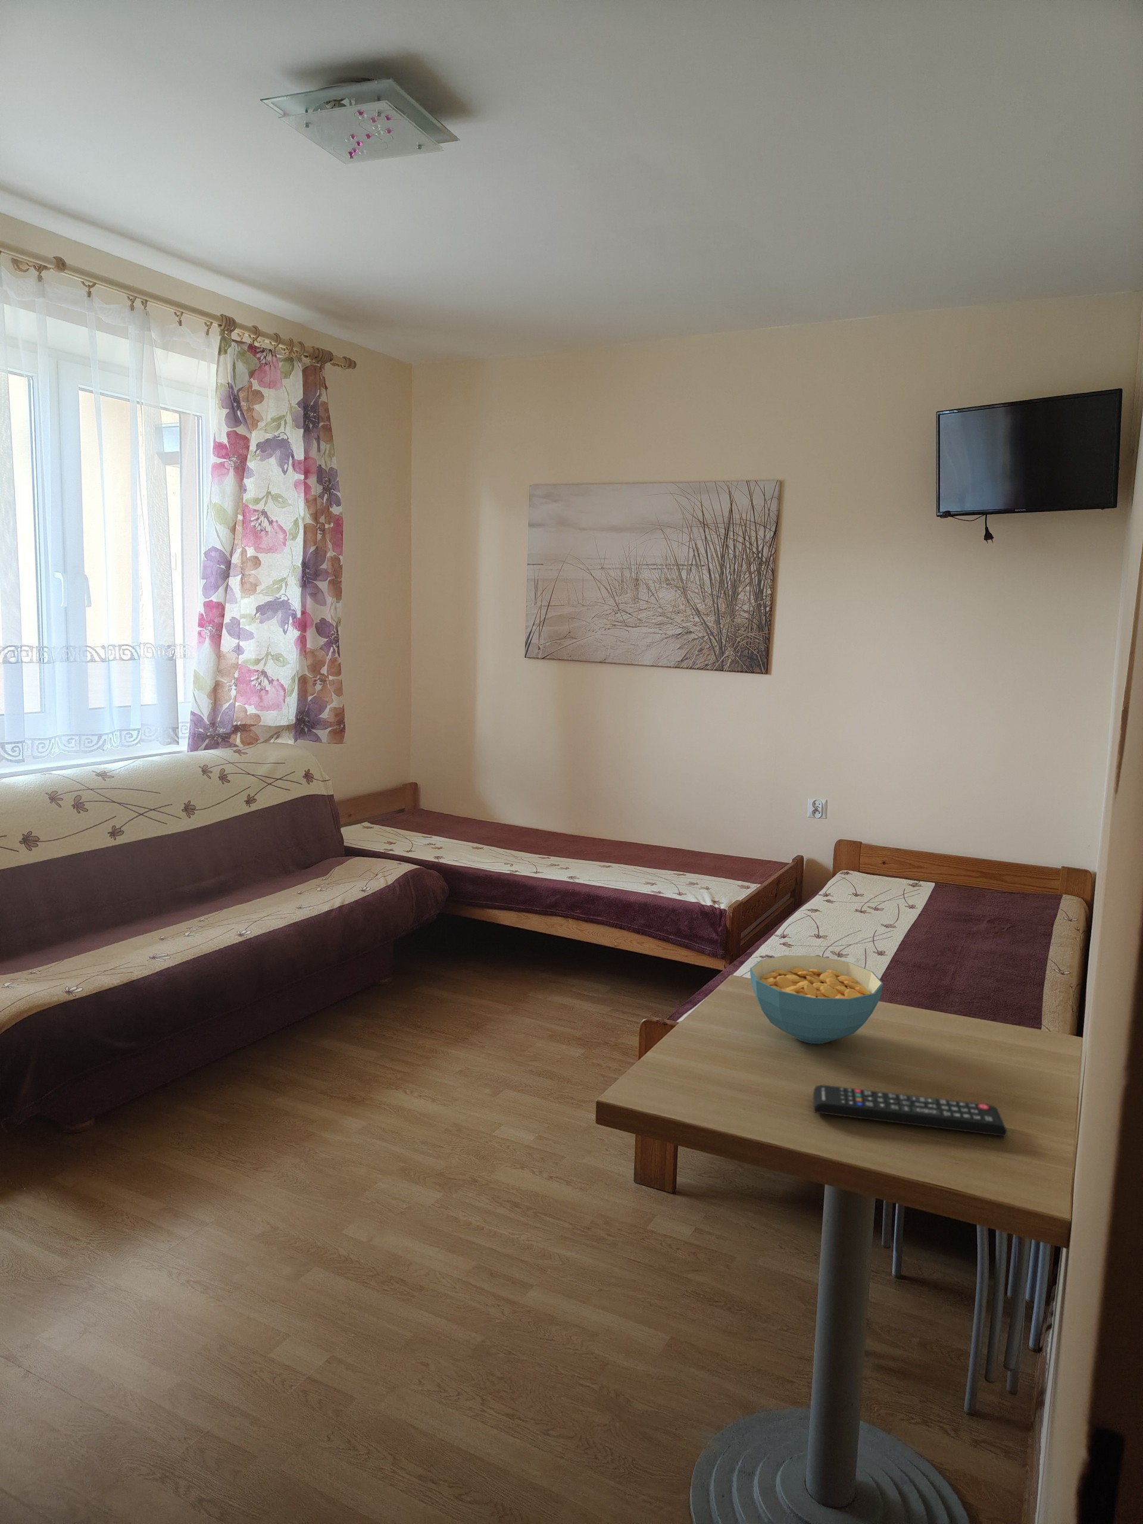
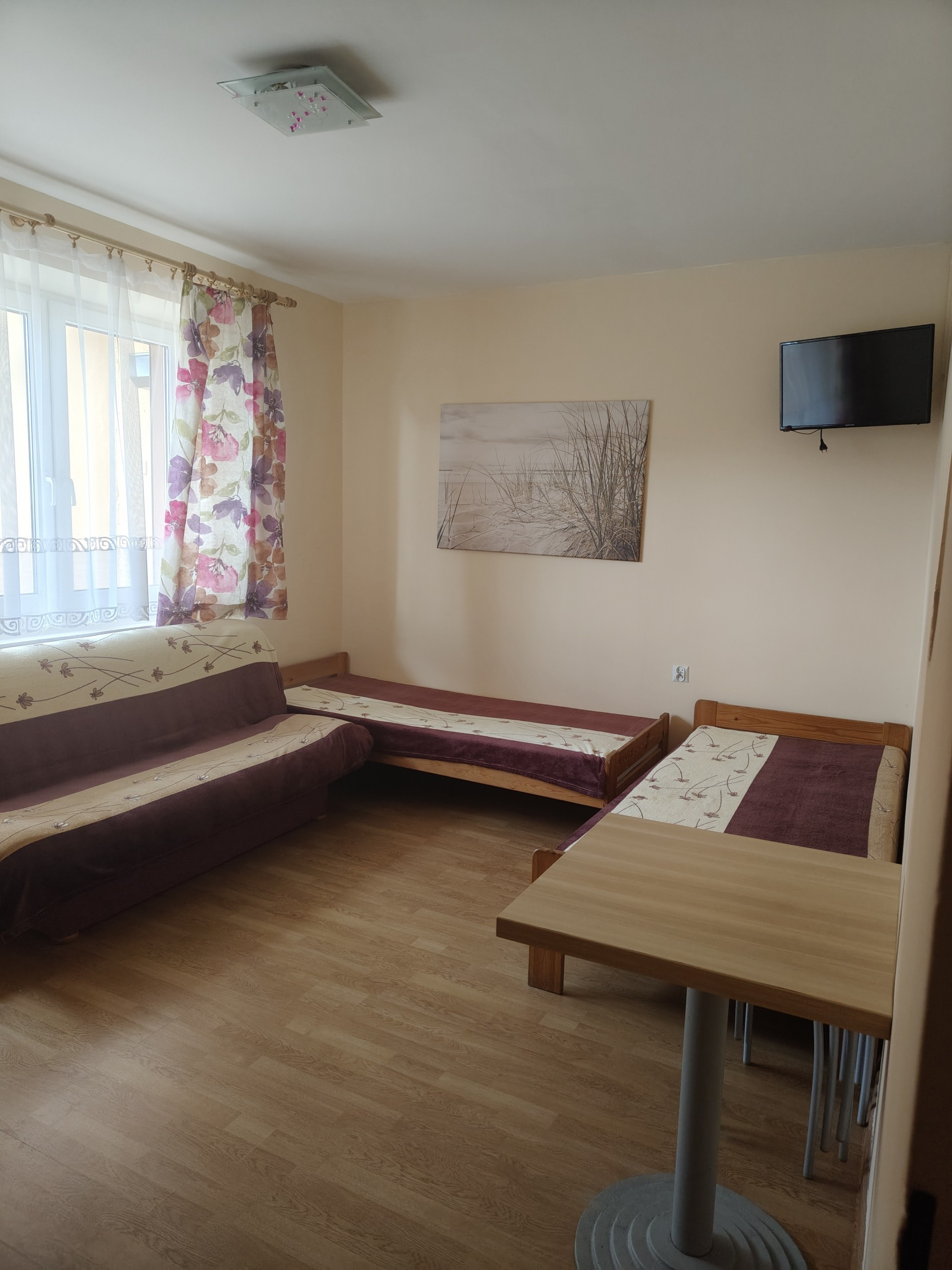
- remote control (906, 1111)
- cereal bowl (813, 1006)
